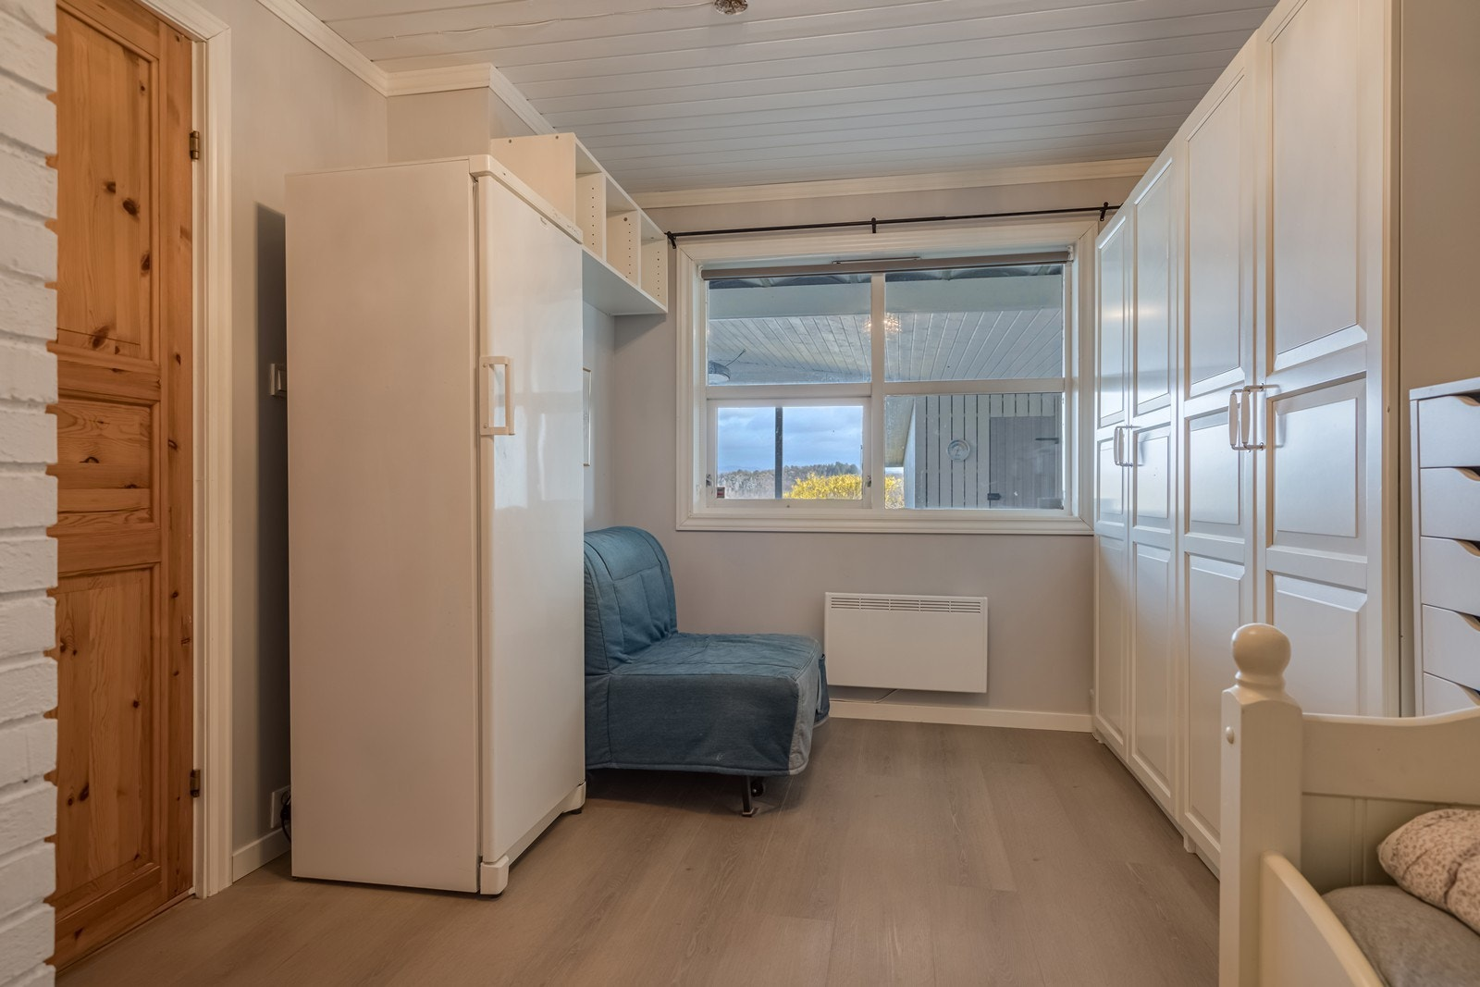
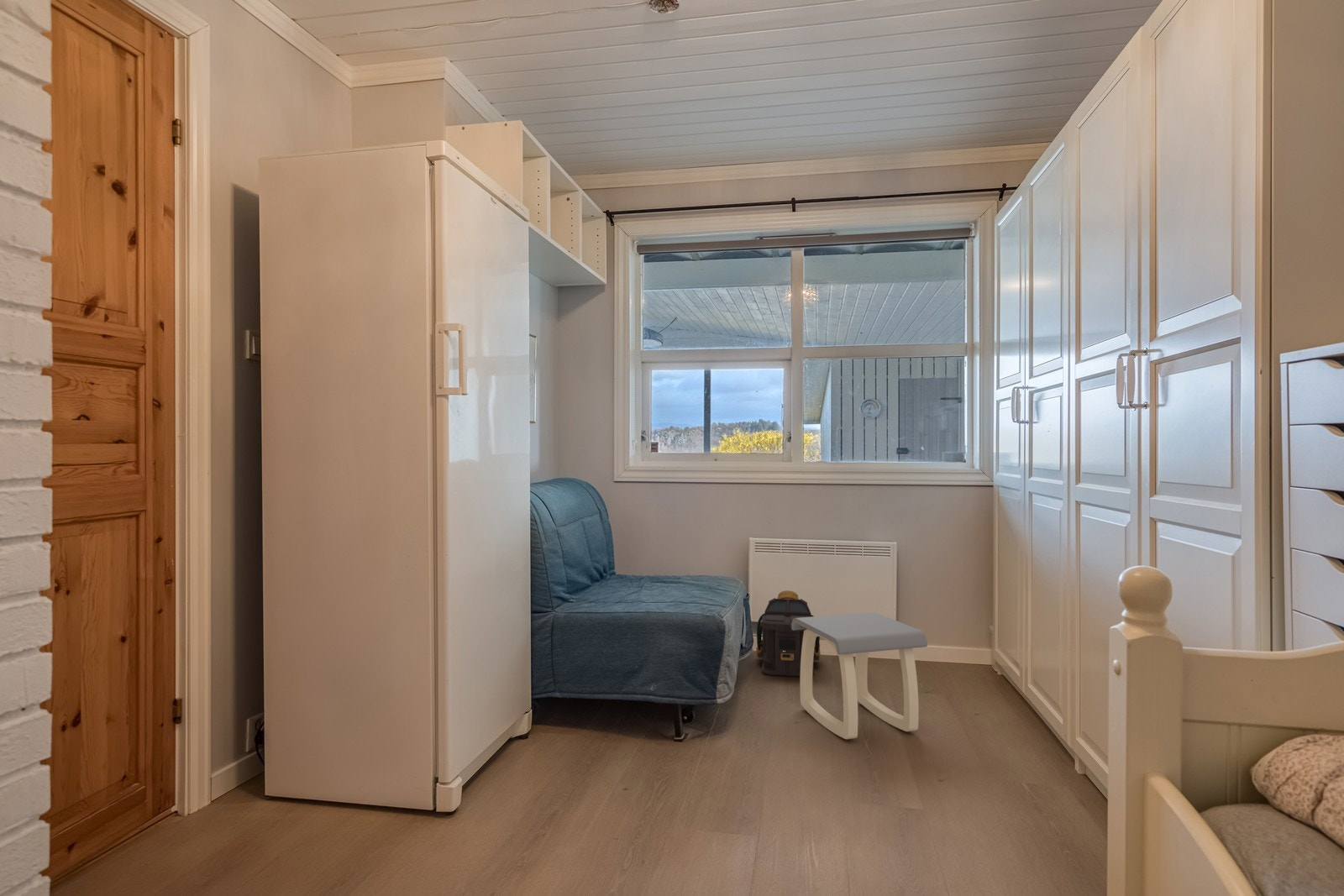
+ stool (856, 673)
+ backpack (788, 628)
